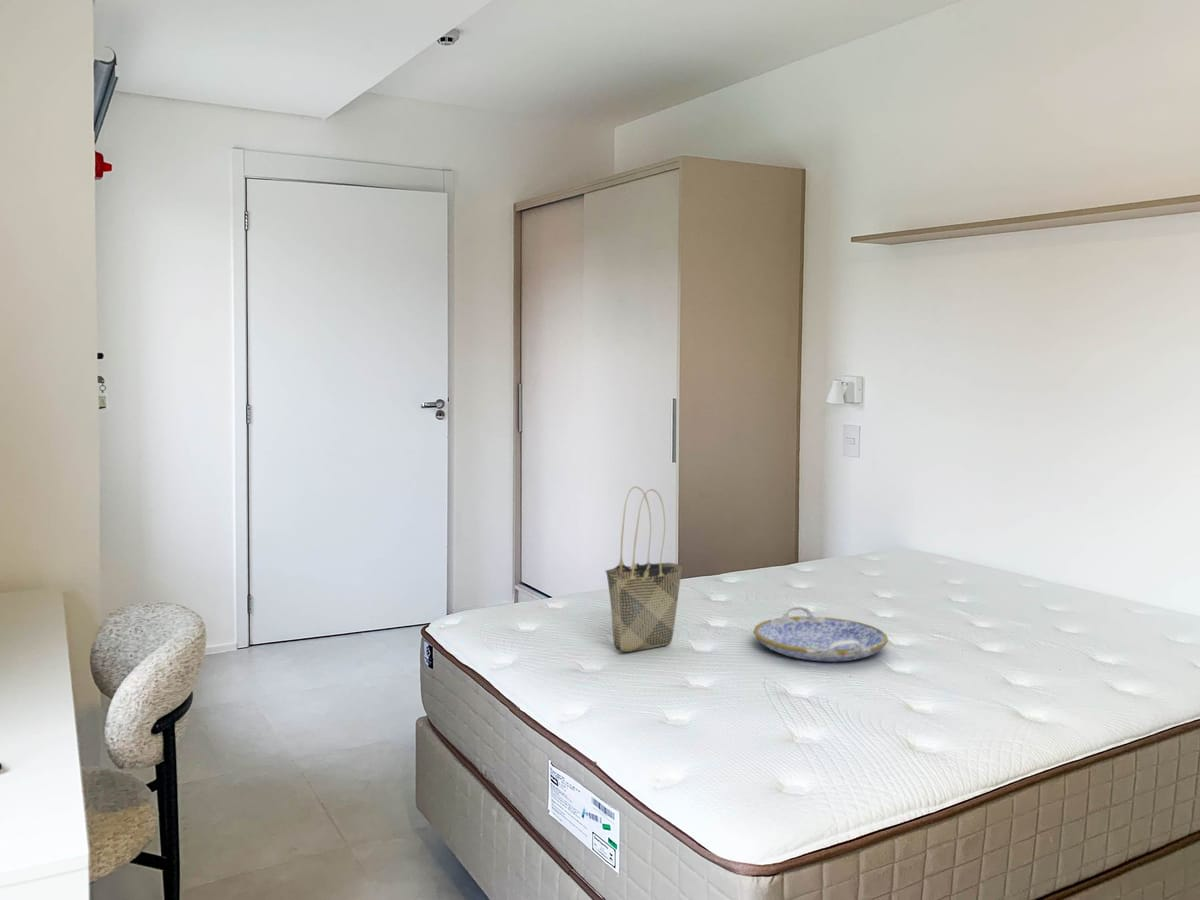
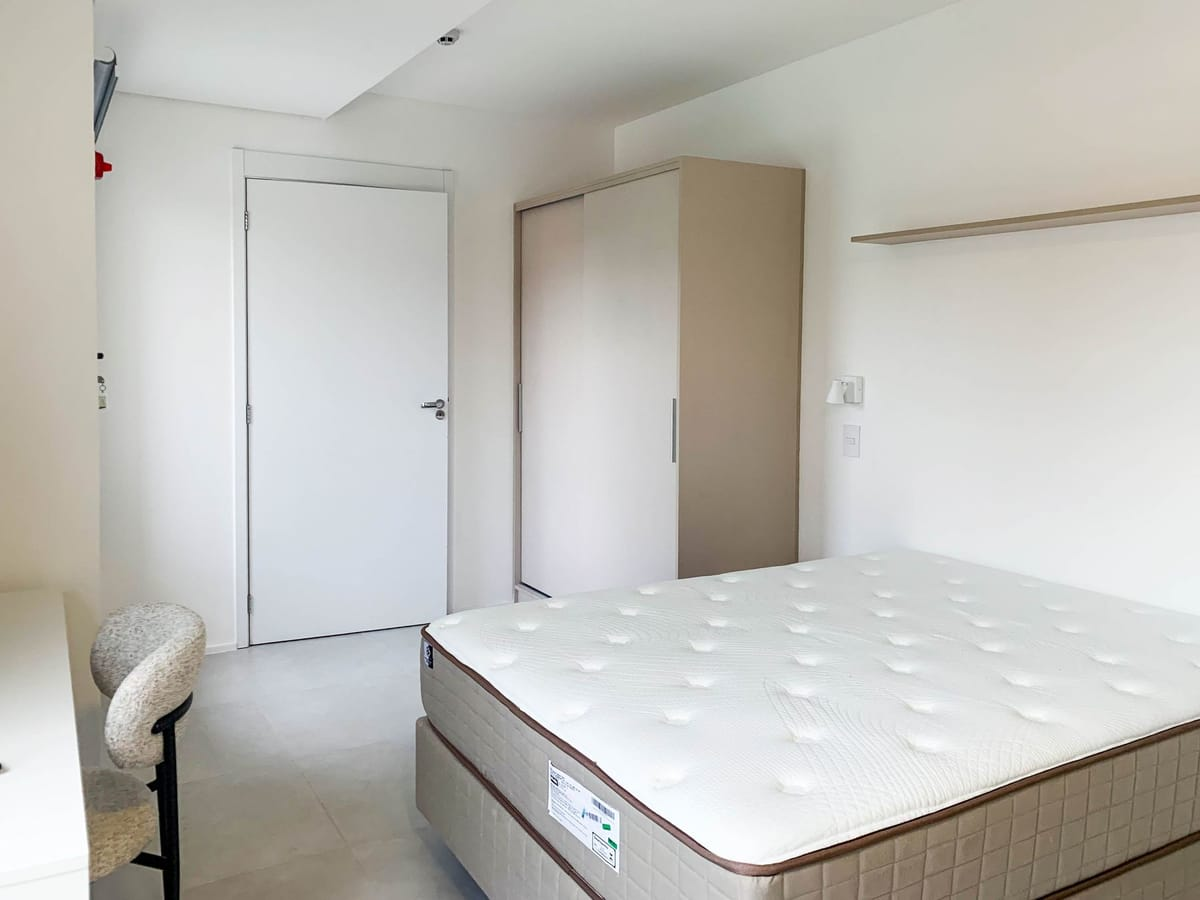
- serving tray (819, 635)
- tote bag (644, 568)
